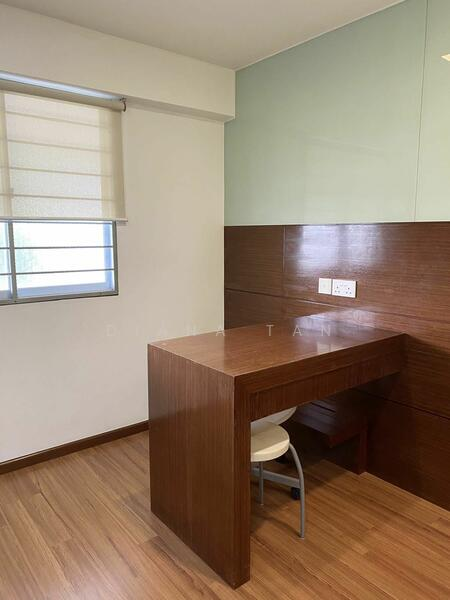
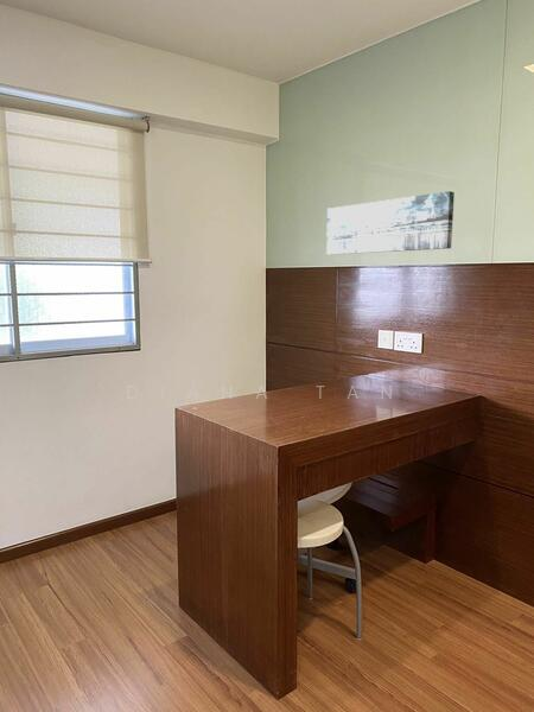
+ wall art (383, 225)
